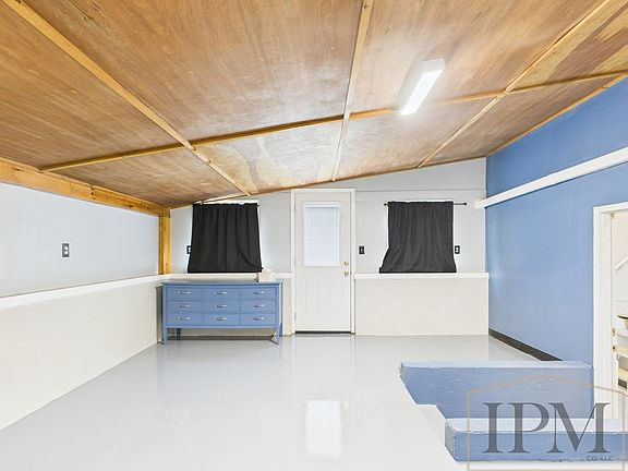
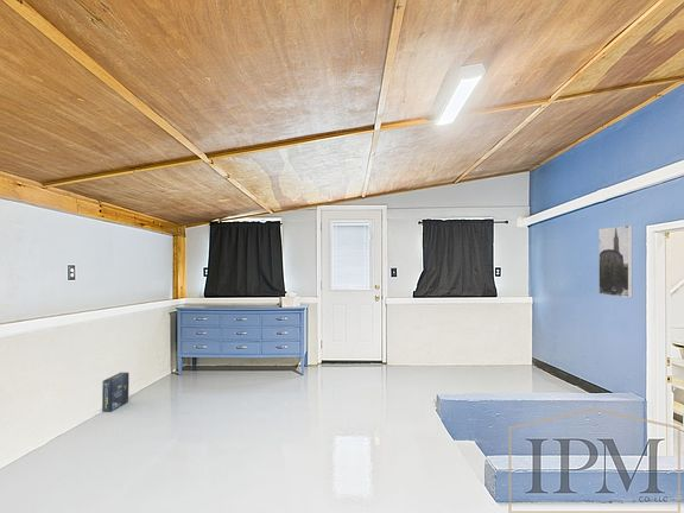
+ box (115, 391)
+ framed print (614, 261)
